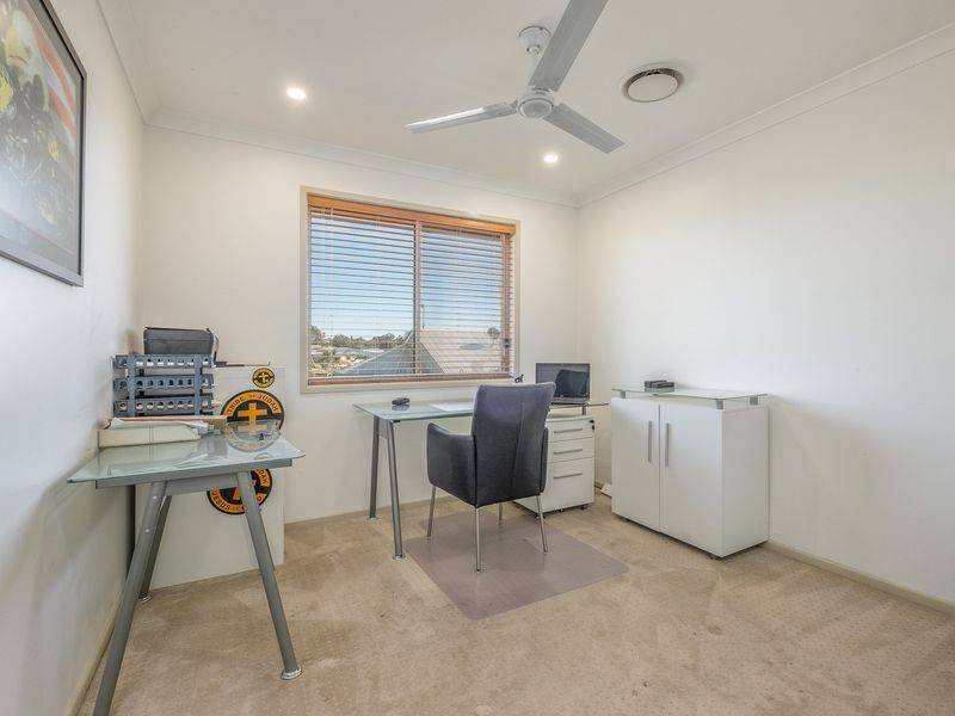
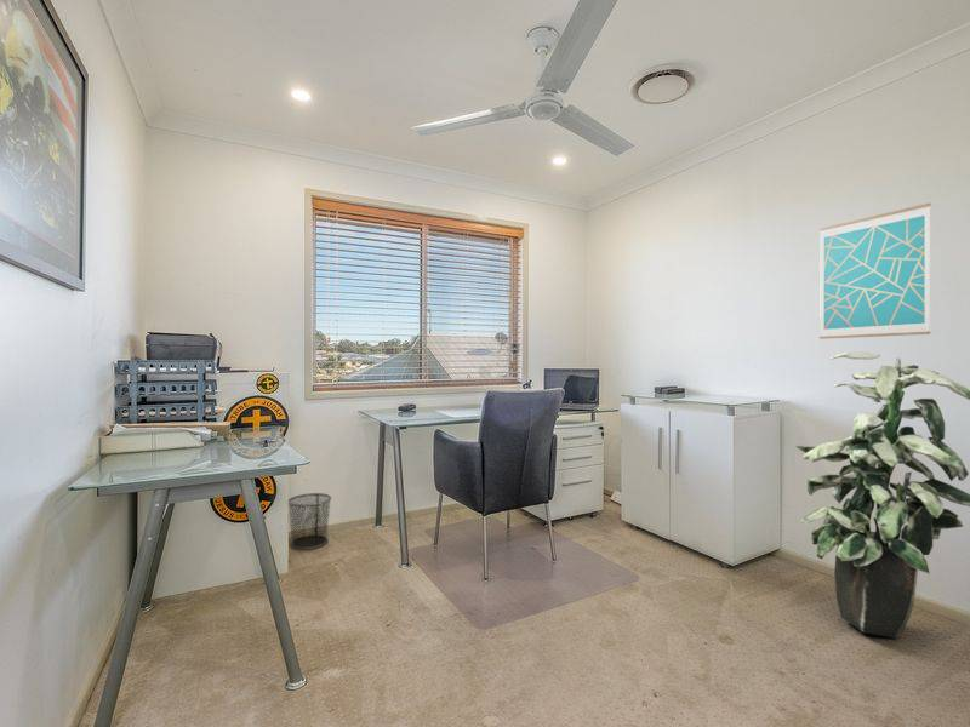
+ waste bin (309, 520)
+ wall art (869, 276)
+ indoor plant (874, 487)
